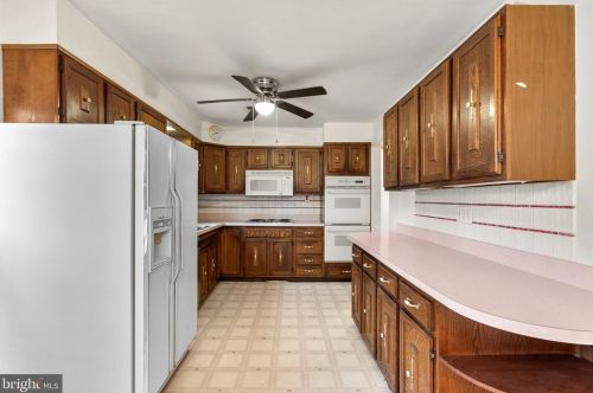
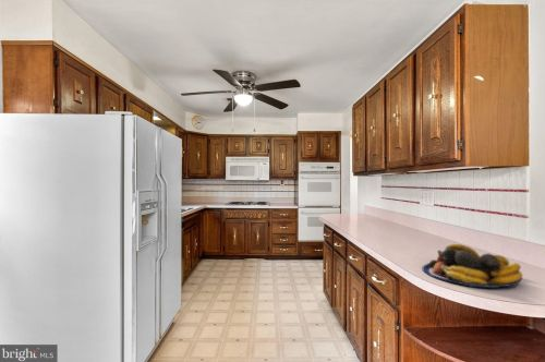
+ fruit bowl (467, 260)
